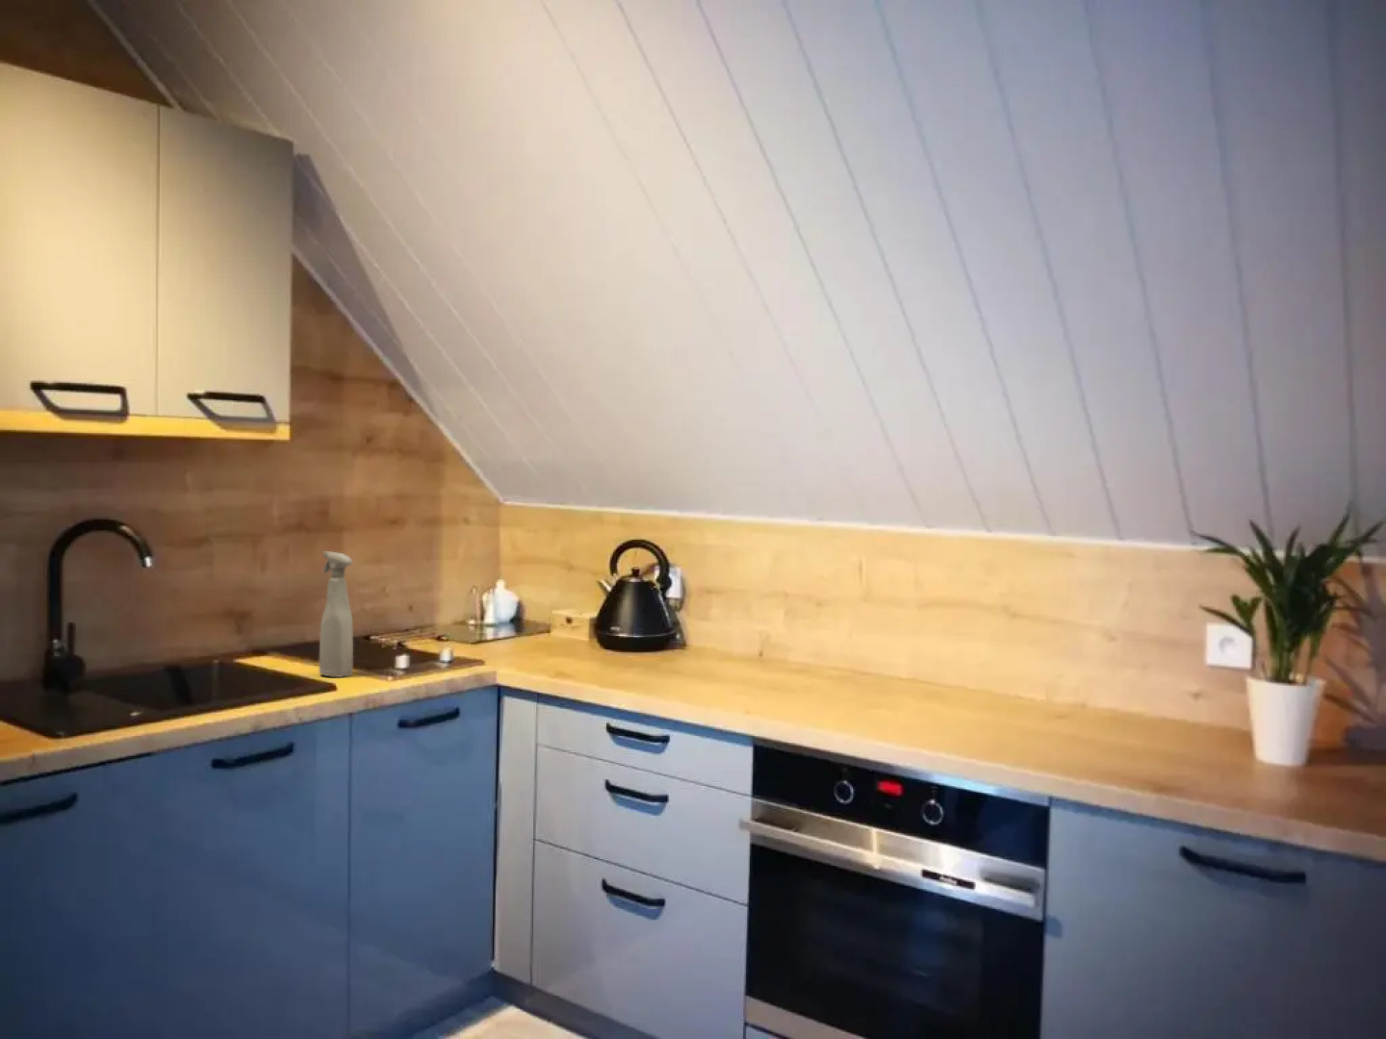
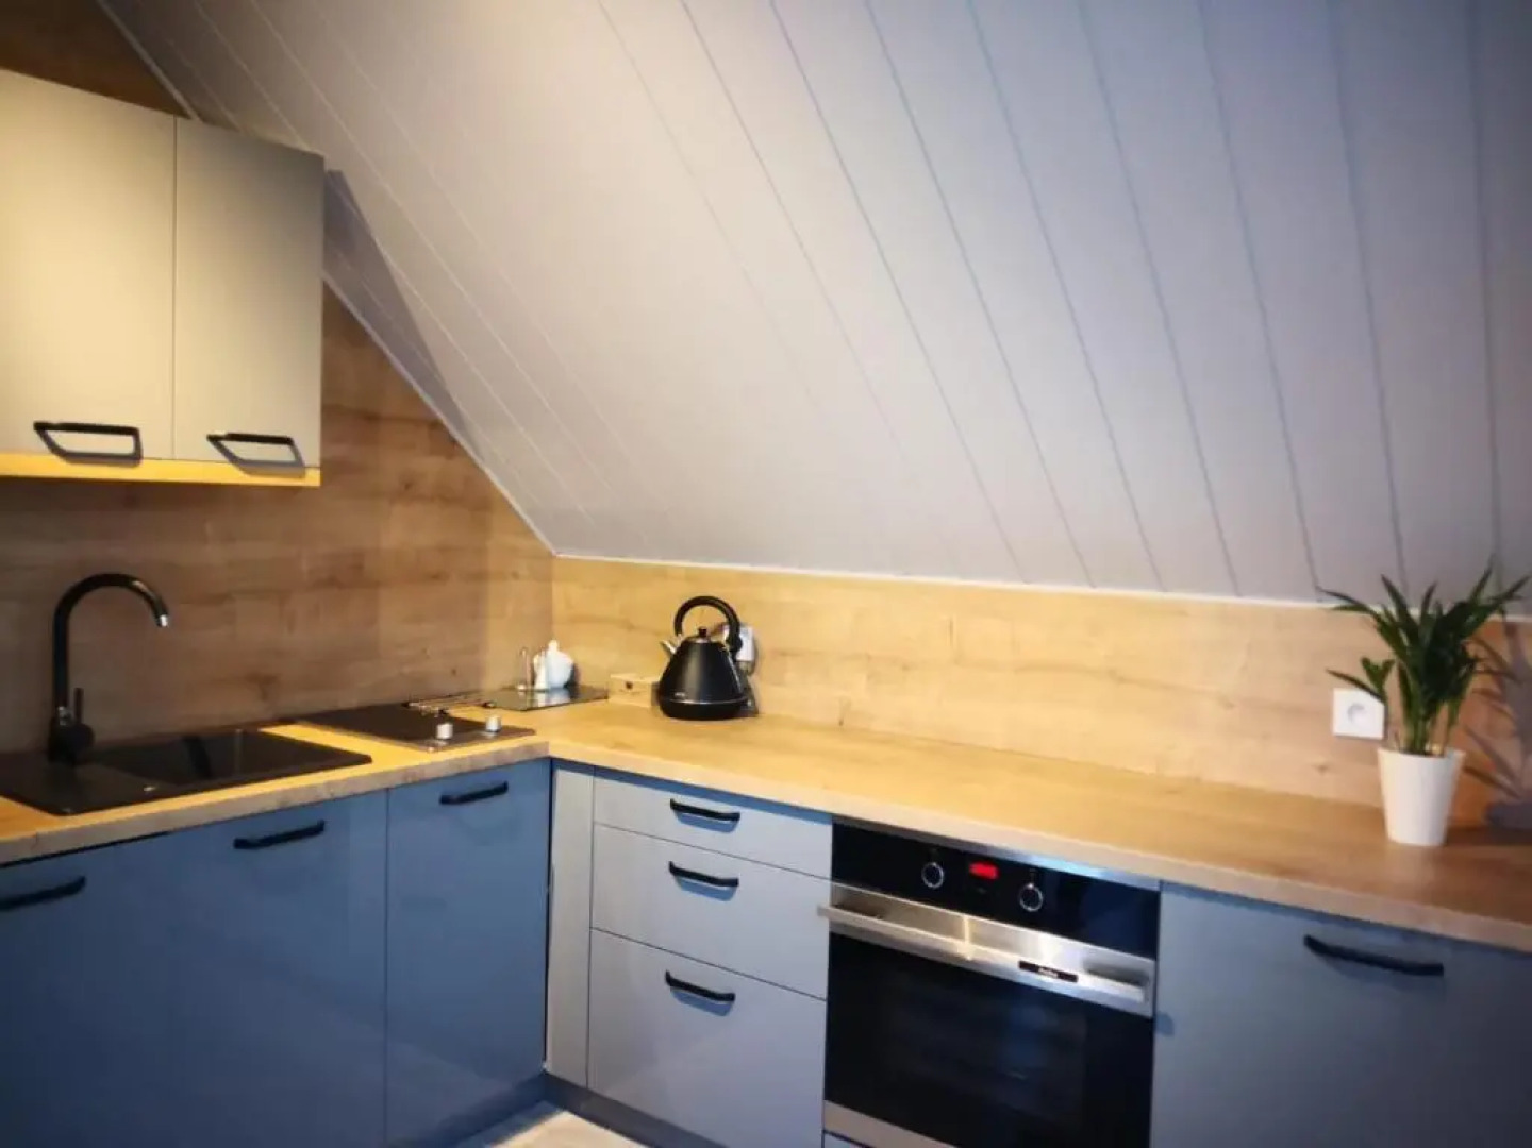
- spray bottle (337, 613)
